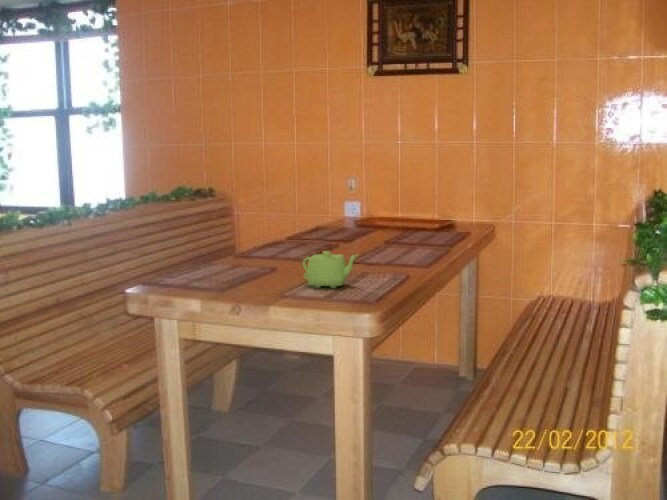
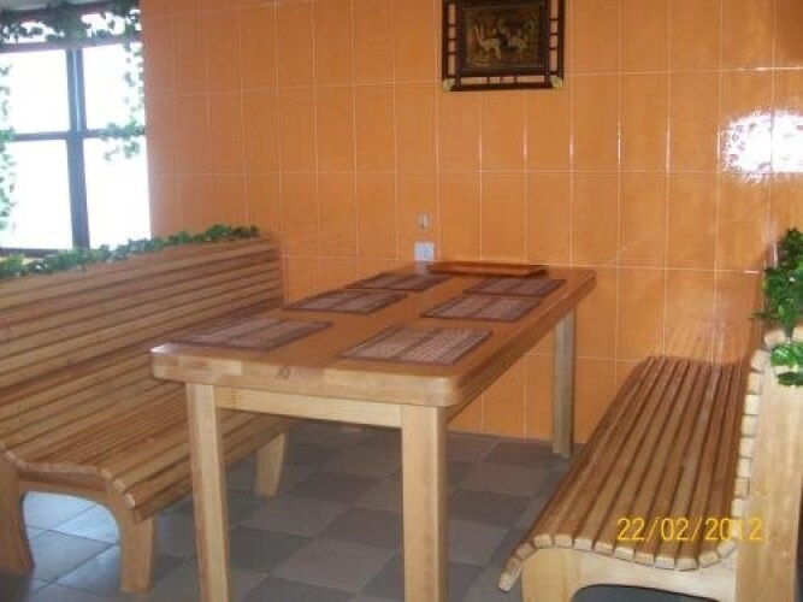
- teapot (331, 268)
